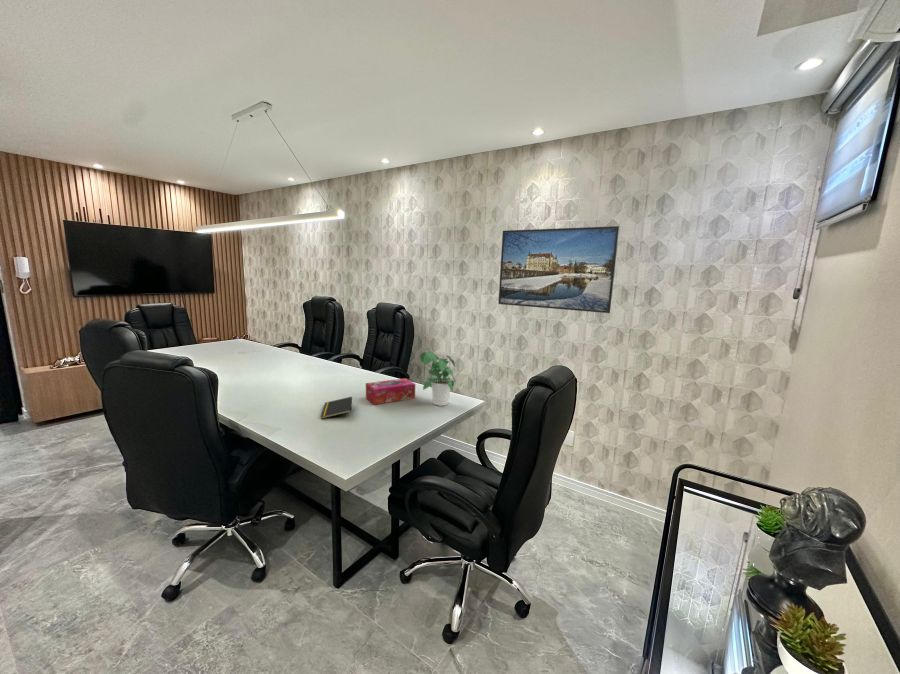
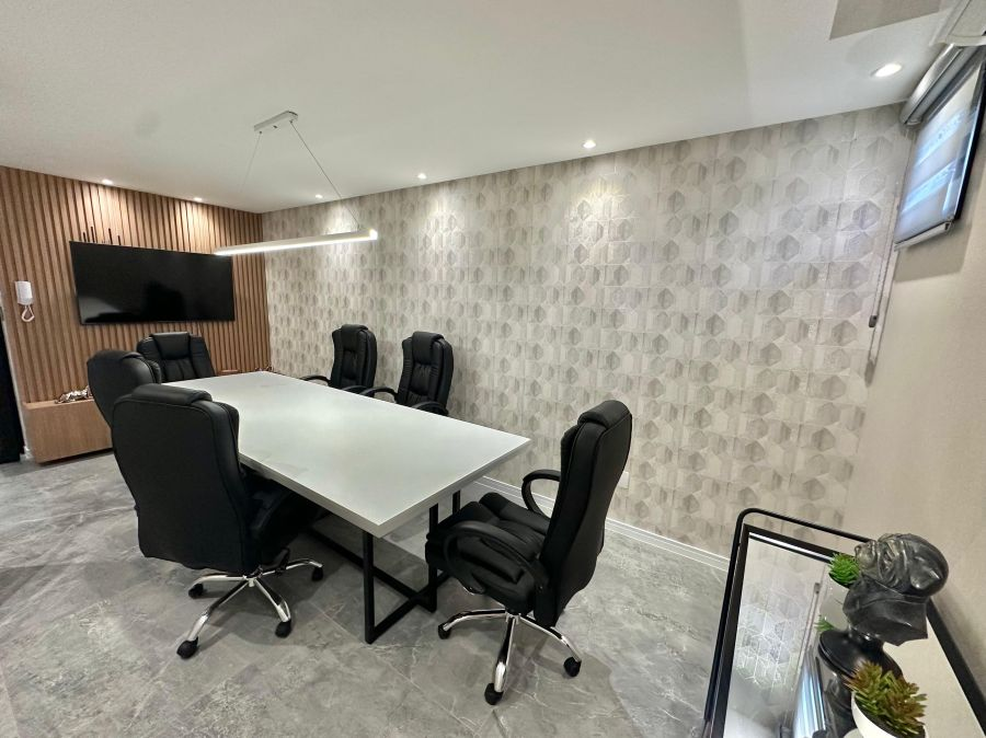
- notepad (337, 407)
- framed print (552, 269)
- tissue box (390, 390)
- potted plant (437, 377)
